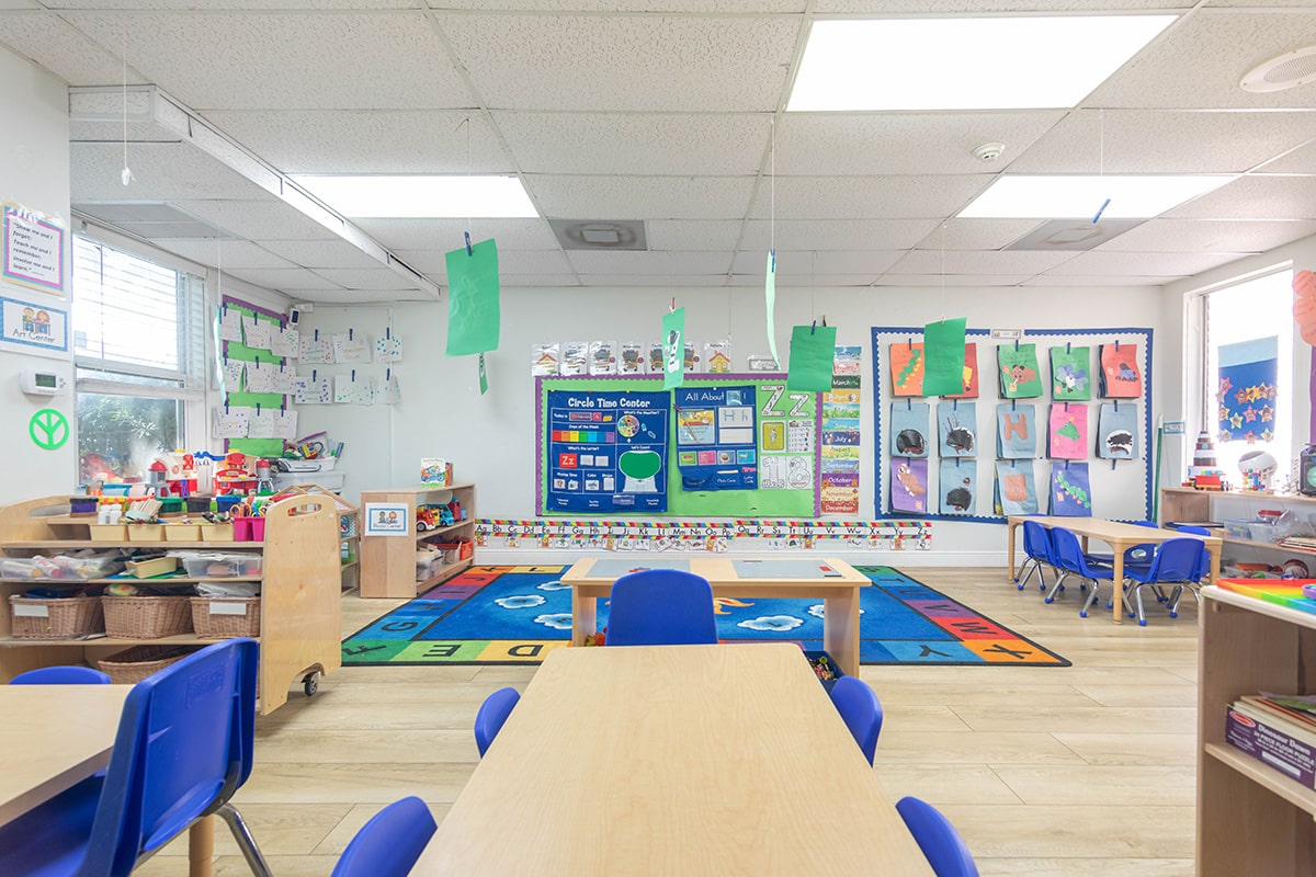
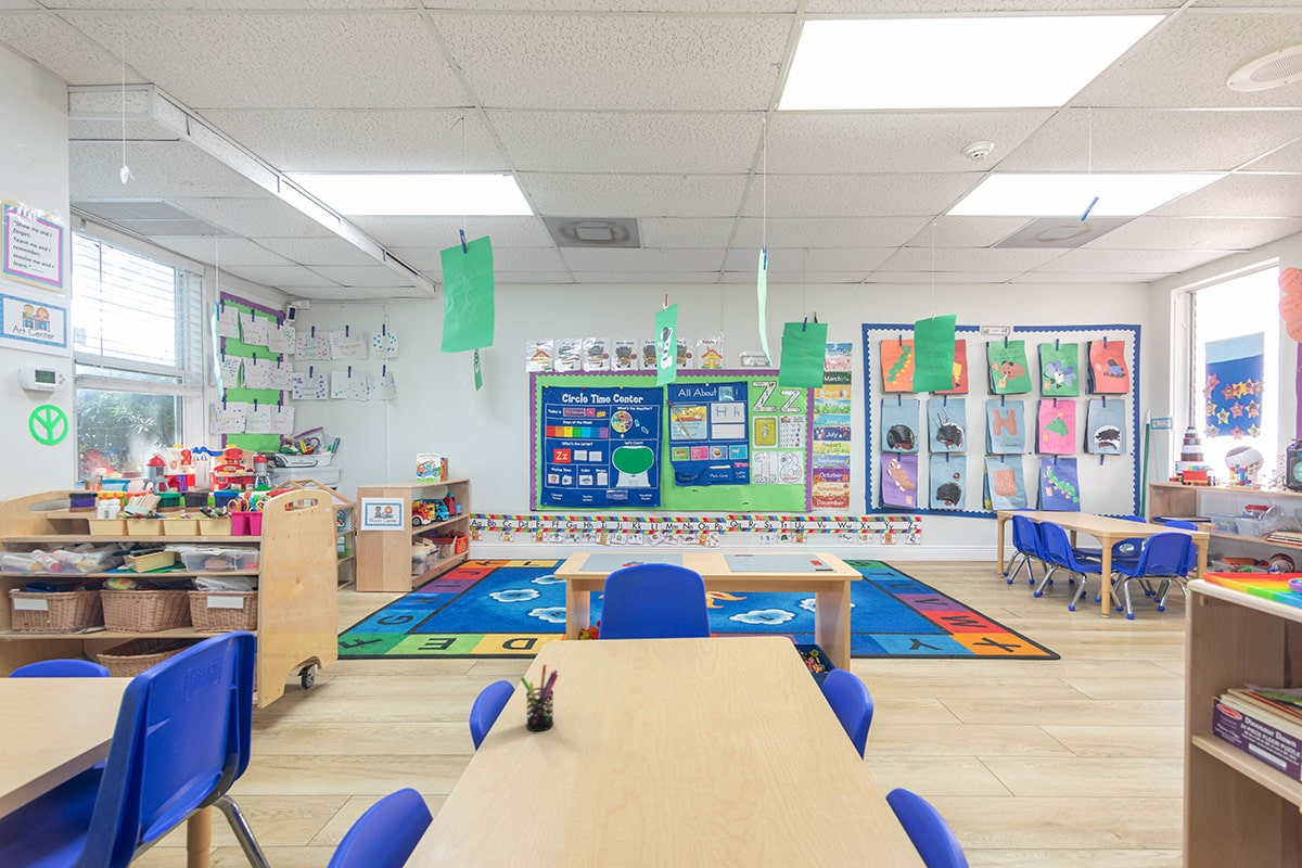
+ pen holder (537, 694)
